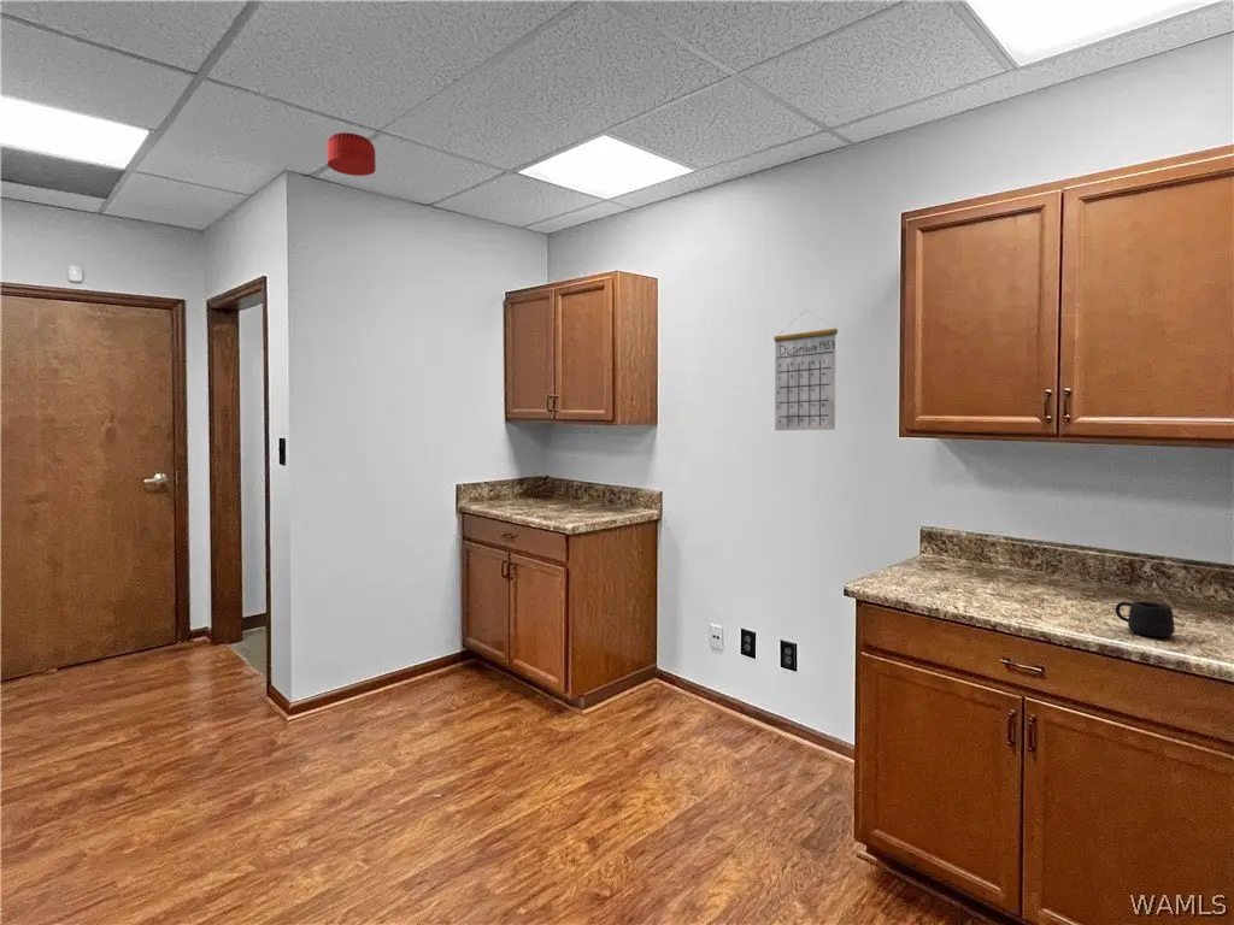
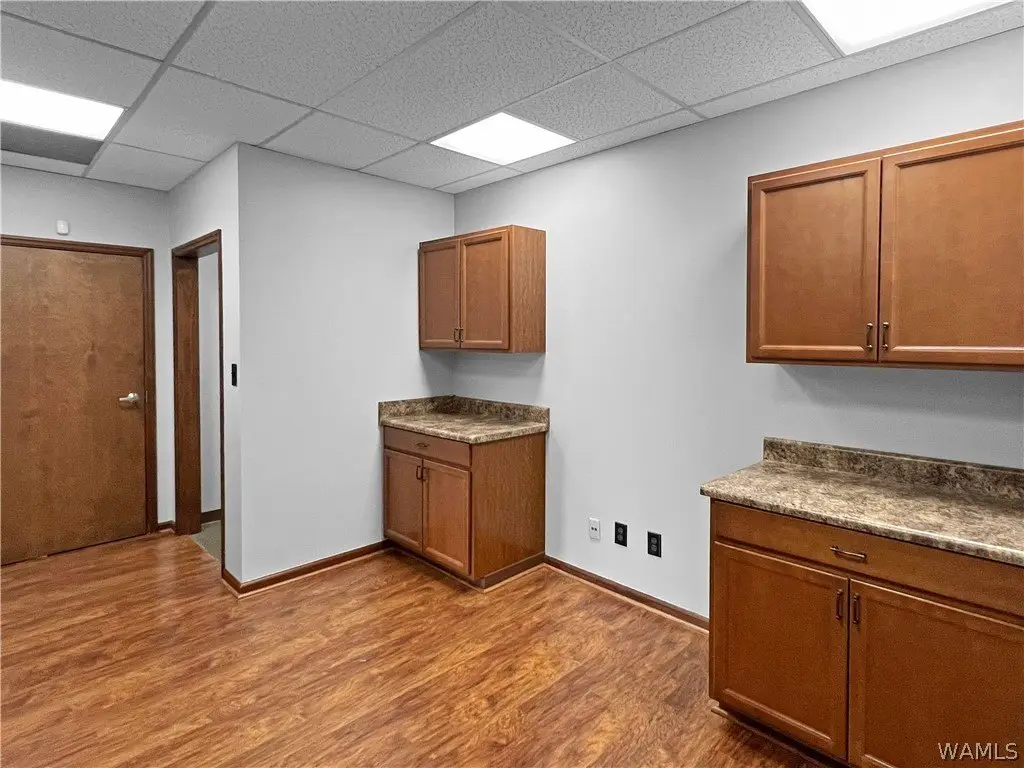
- smoke detector (351, 153)
- calendar (804, 370)
- mug (1142, 617)
